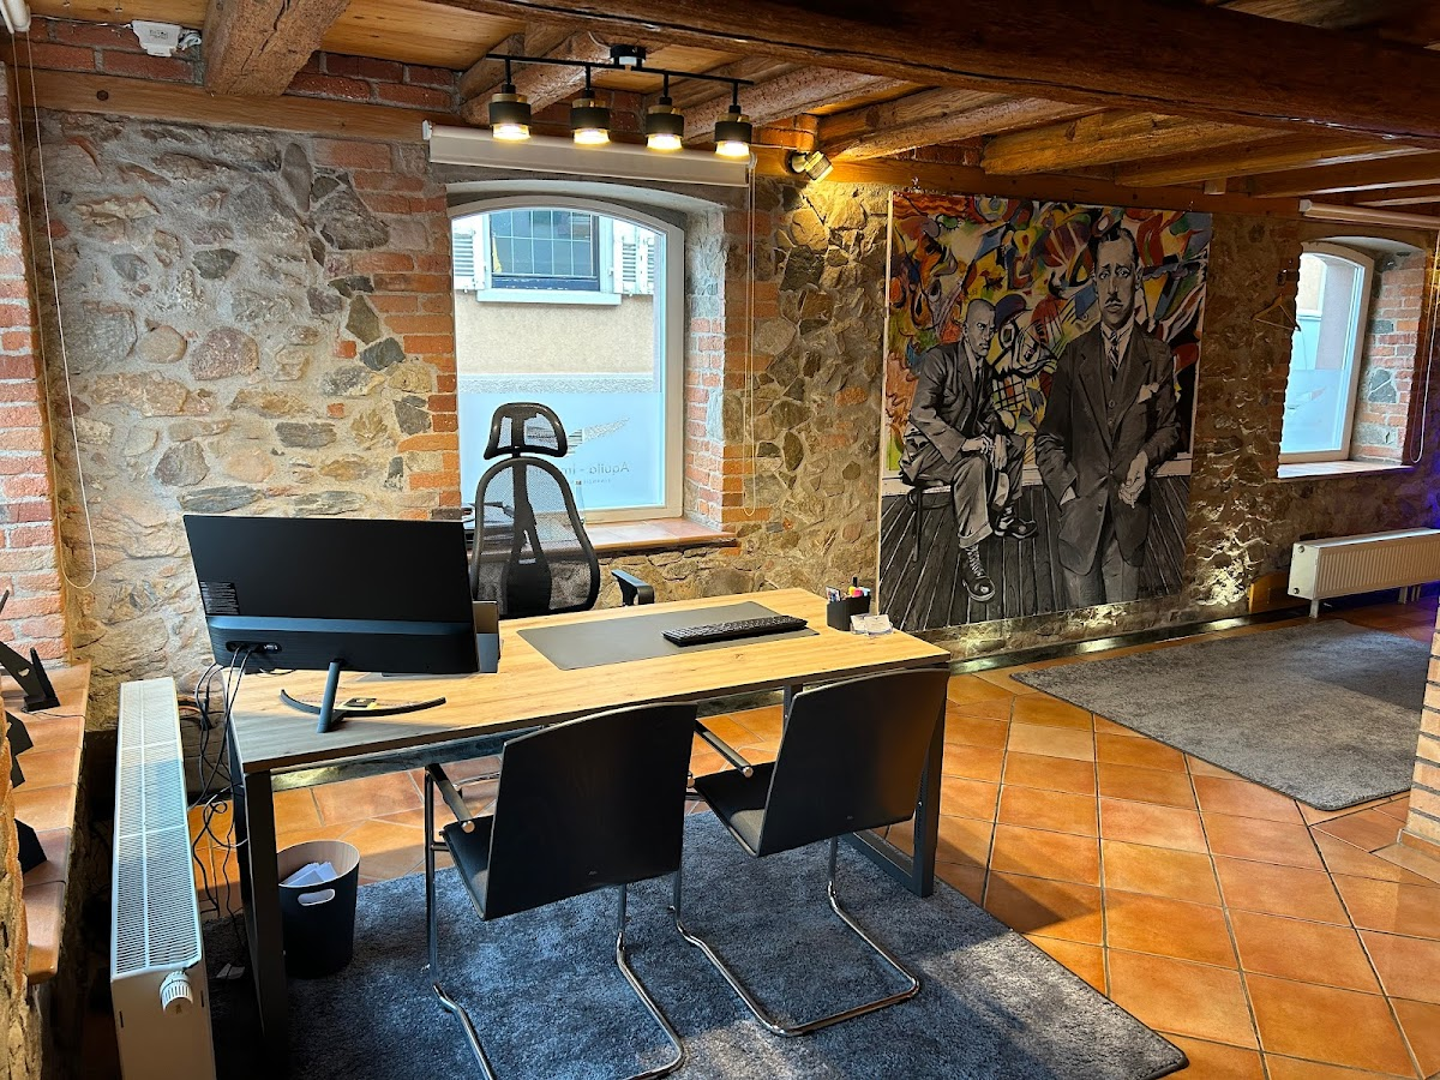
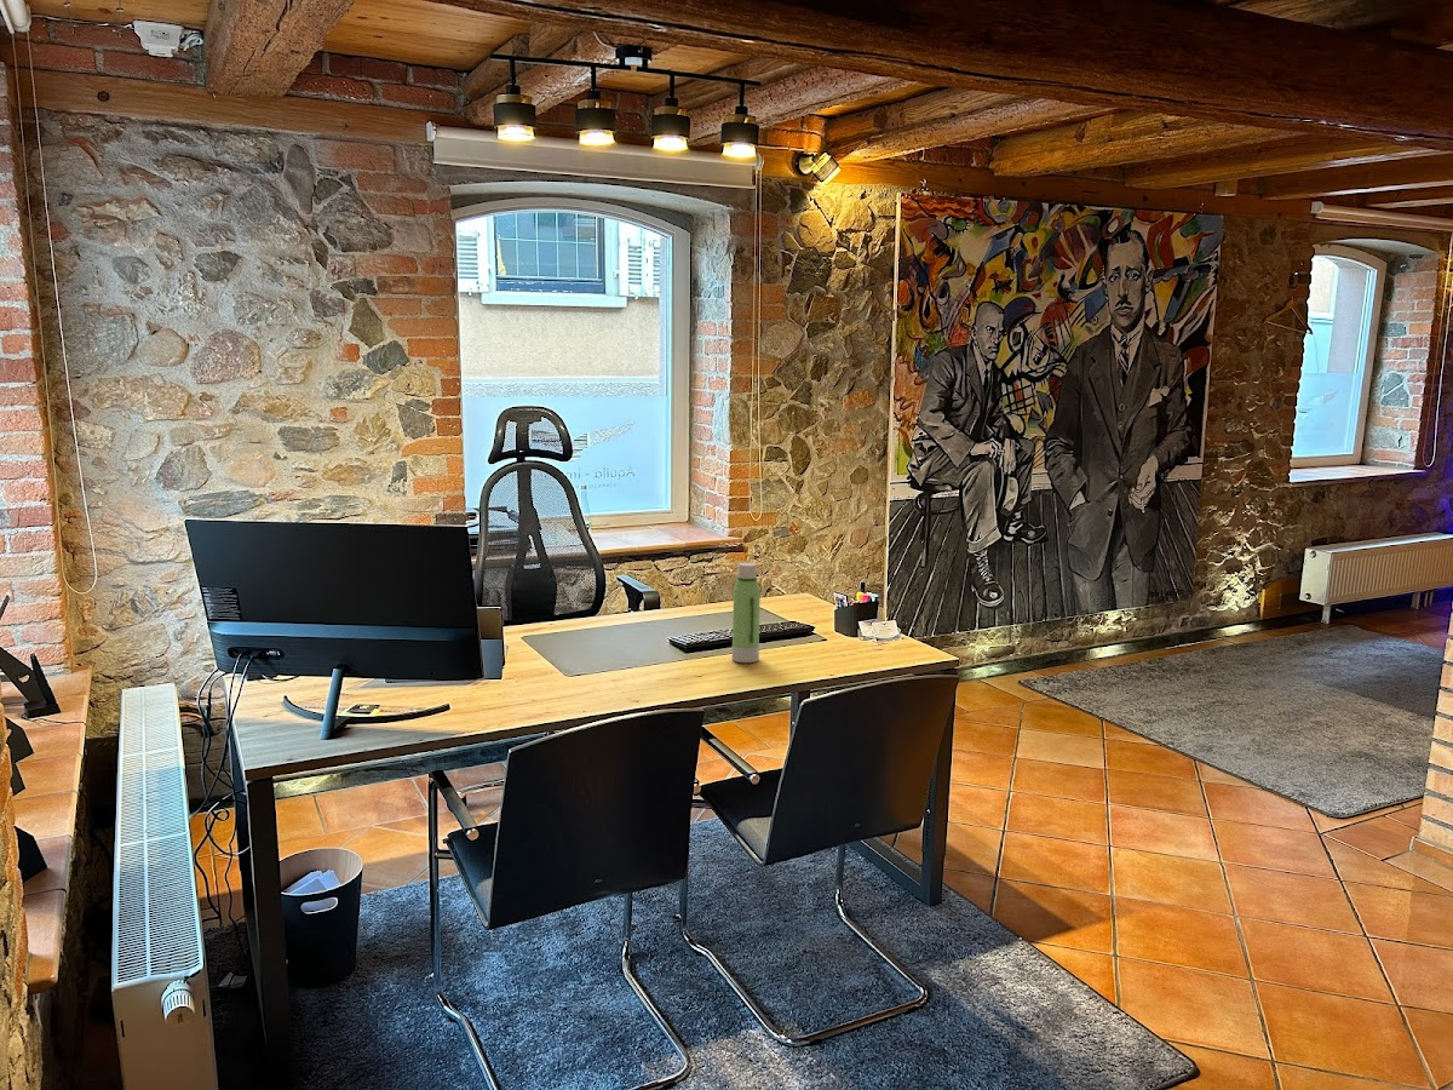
+ water bottle (746, 612)
